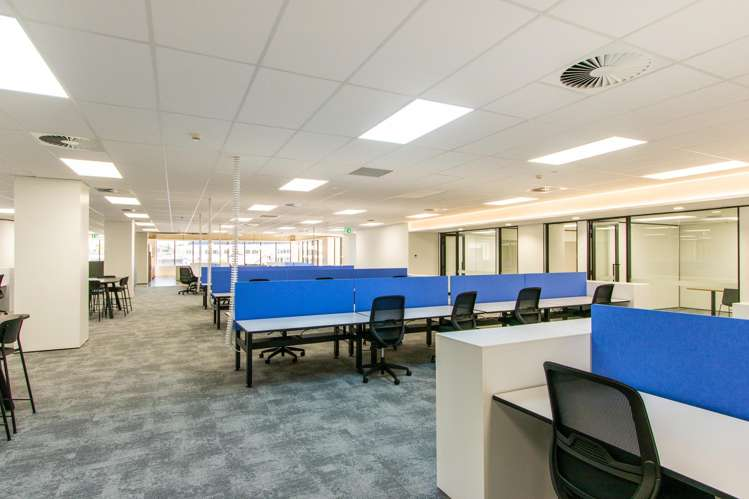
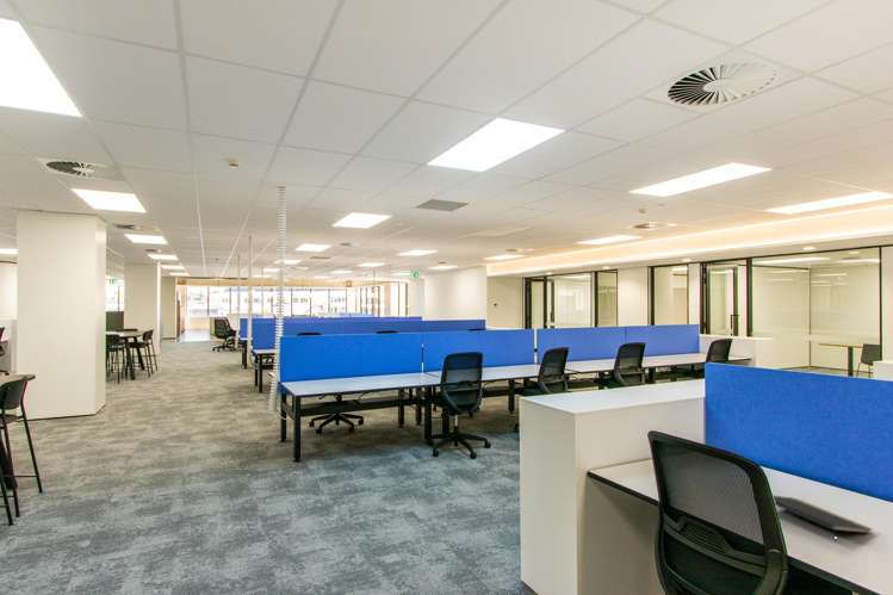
+ notepad (812, 513)
